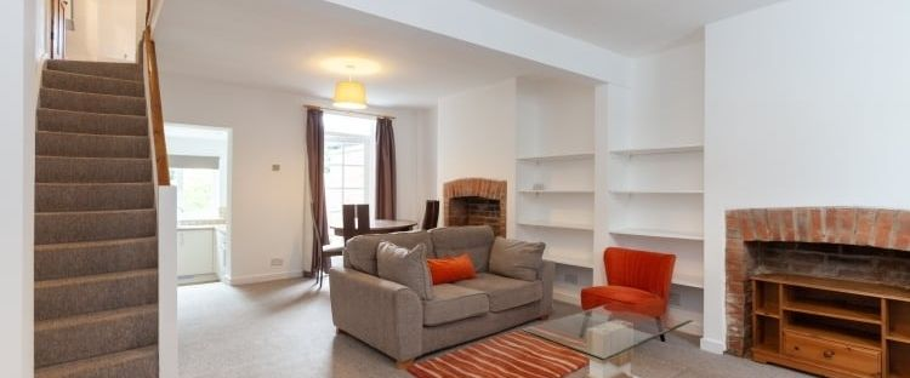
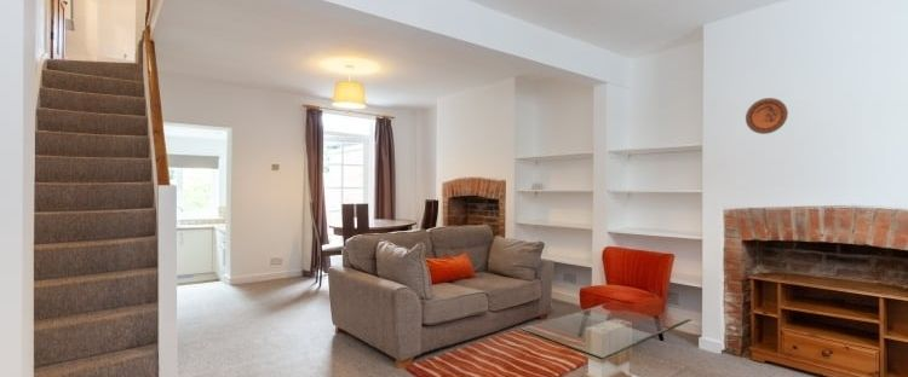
+ decorative plate (765, 116)
